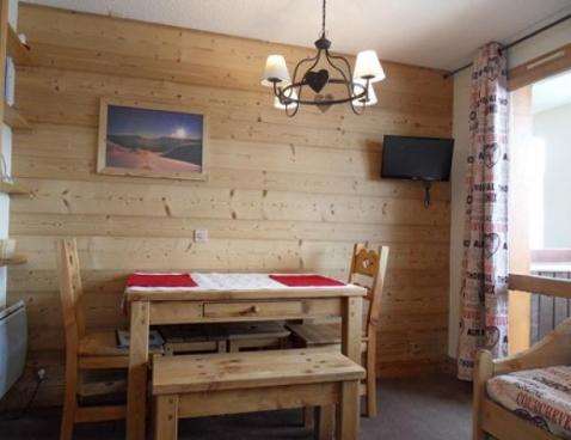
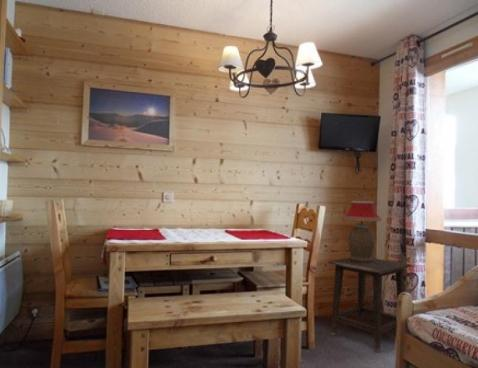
+ side table (363, 299)
+ table lamp (361, 230)
